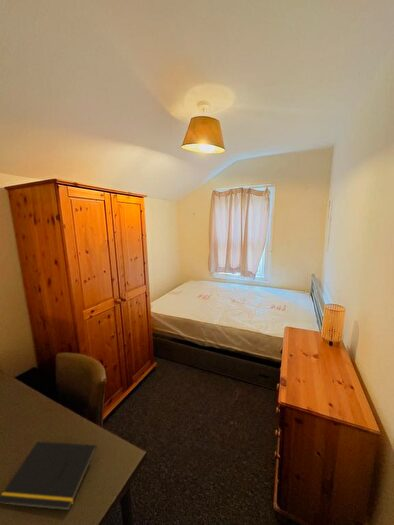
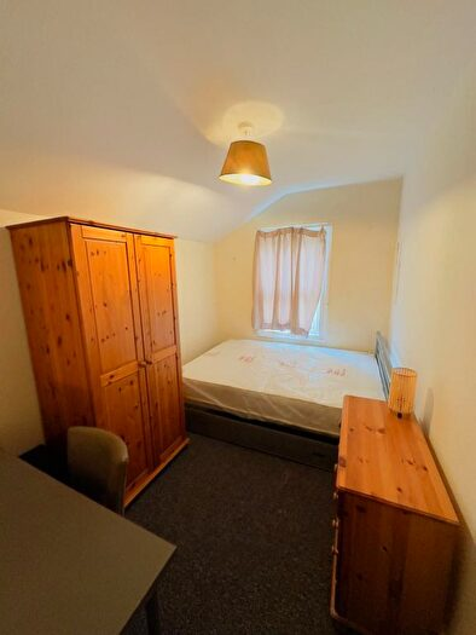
- notepad (51, 471)
